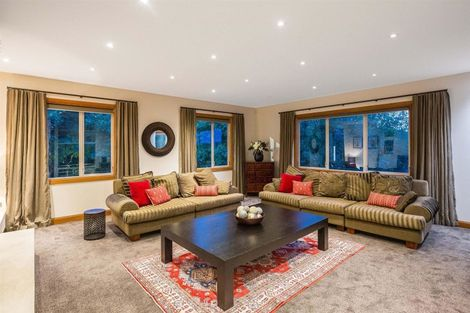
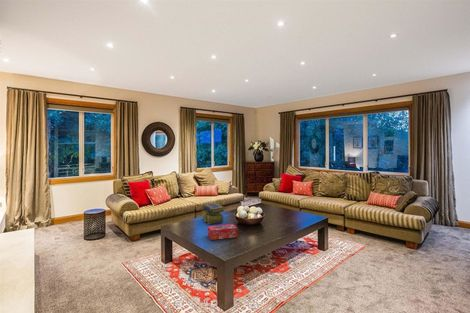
+ tissue box (222, 231)
+ stack of books (213, 212)
